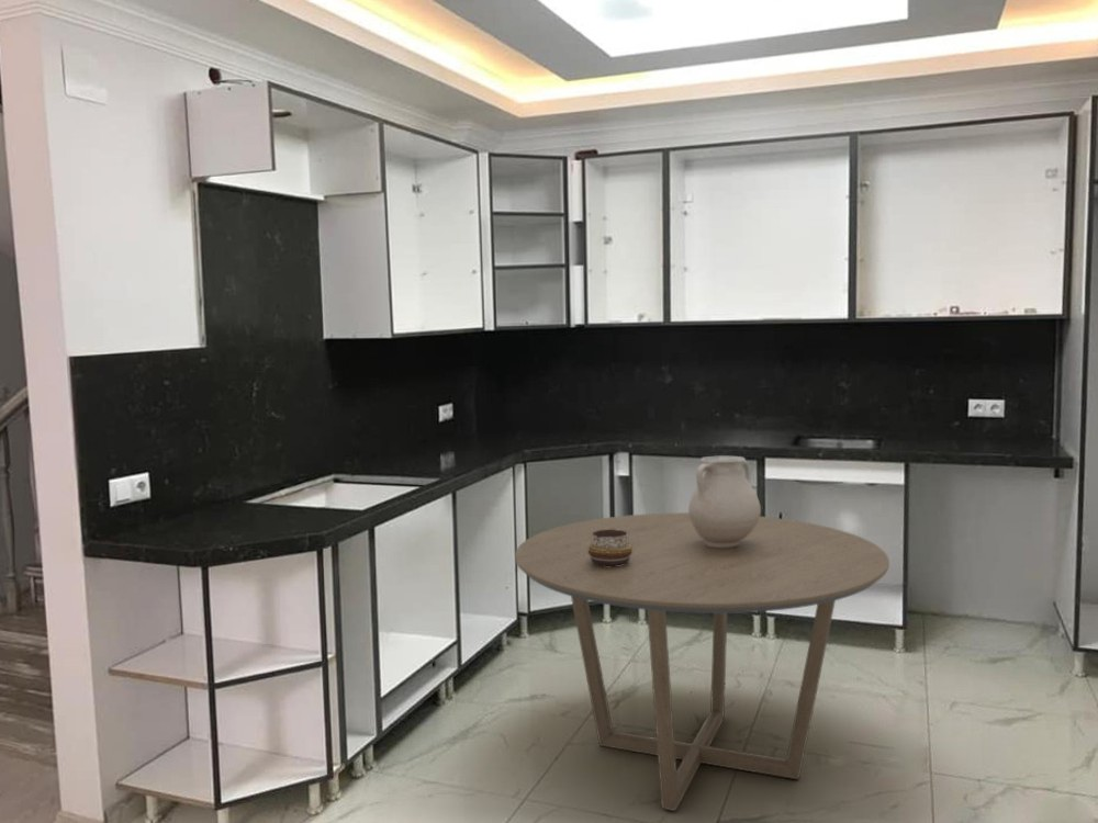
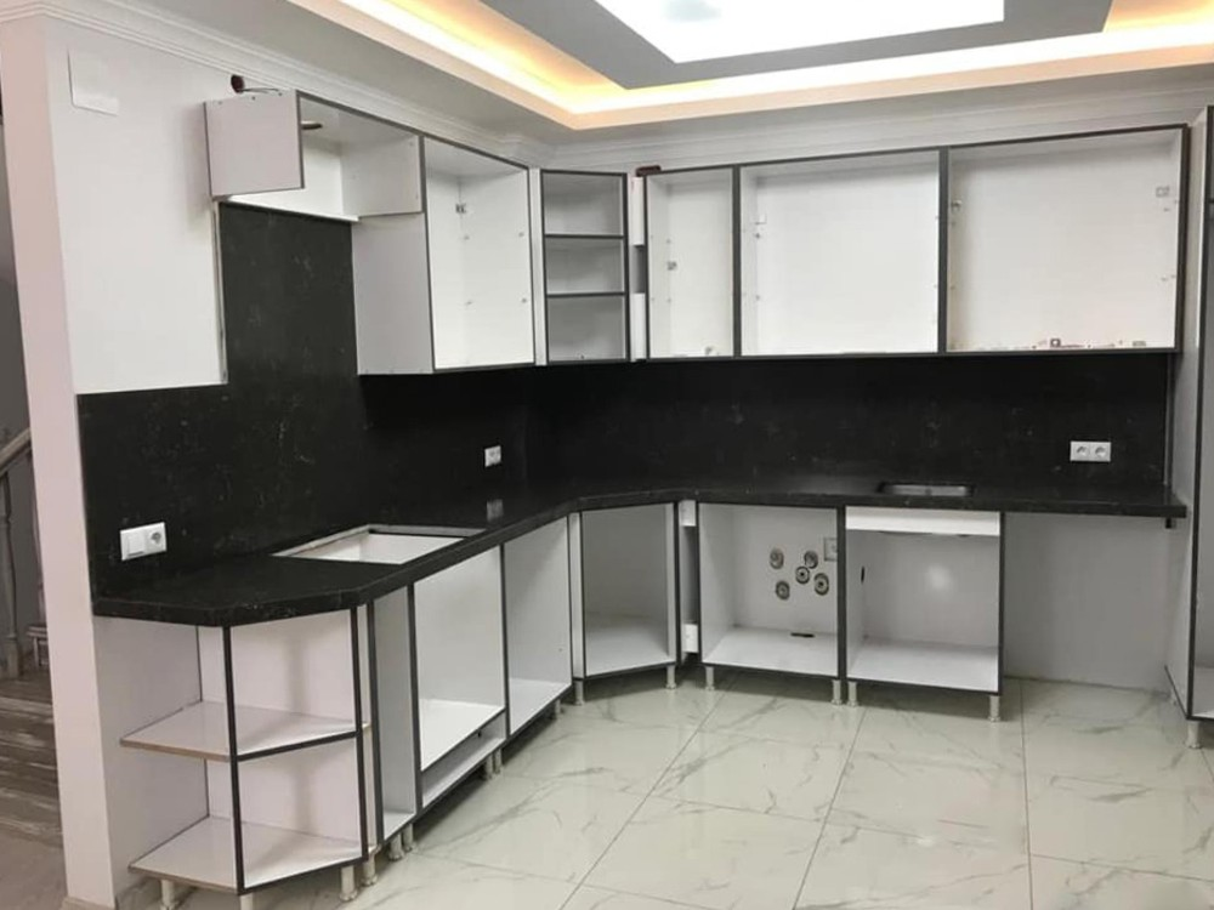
- vase (724, 499)
- decorative bowl (609, 546)
- dining table (713, 655)
